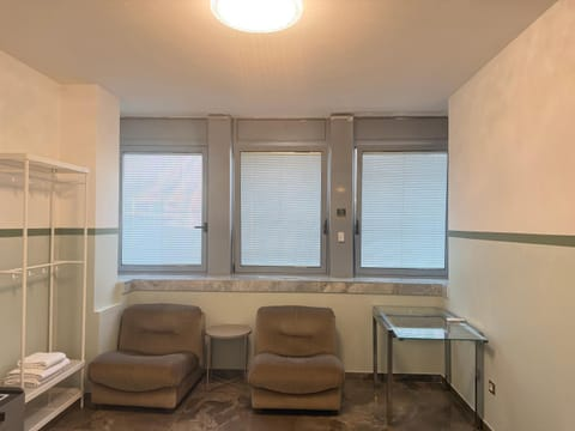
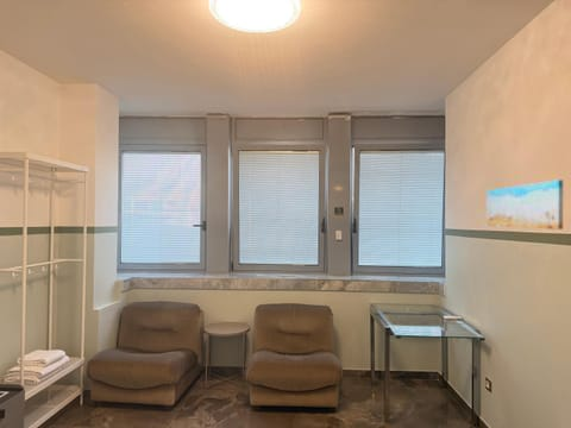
+ wall art (520, 206)
